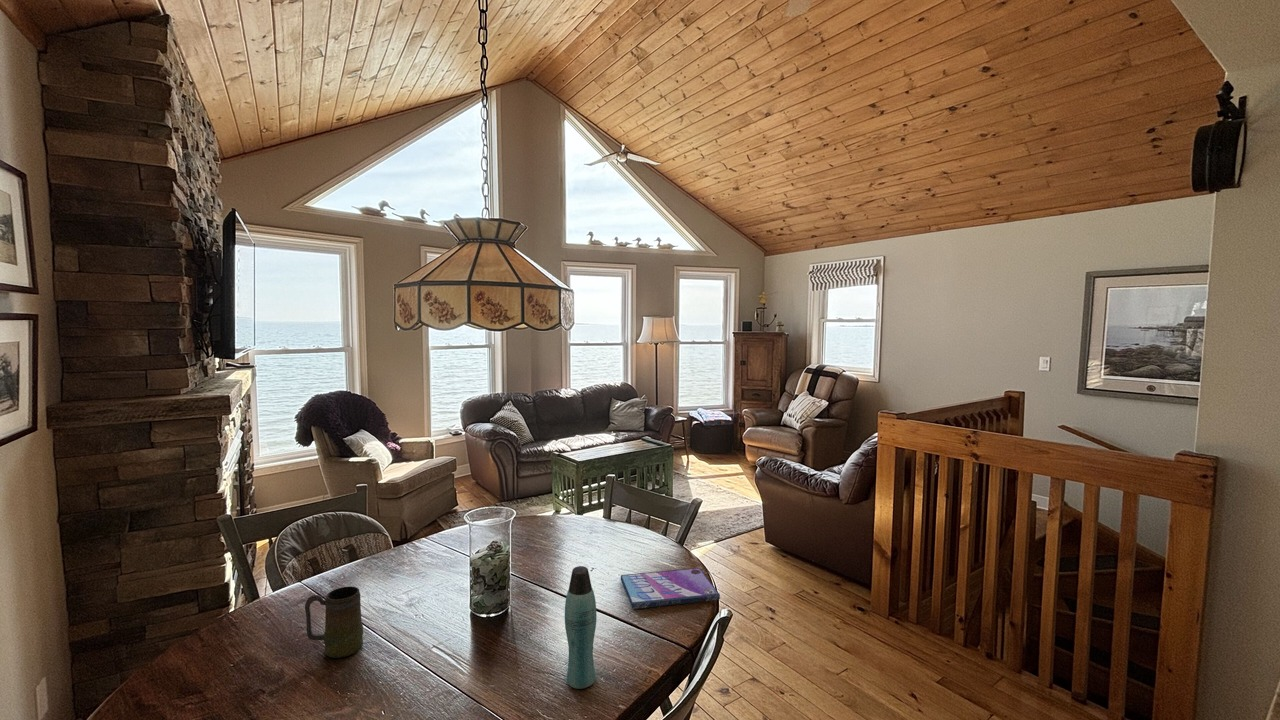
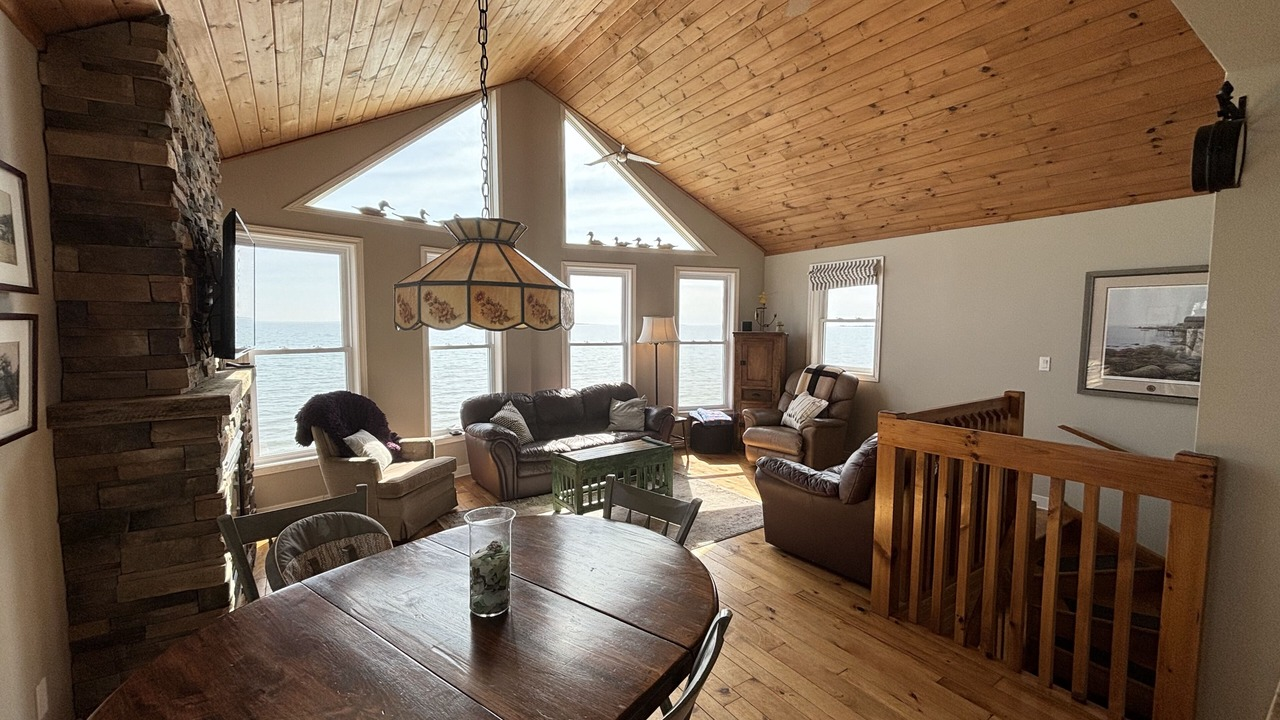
- bottle (580, 625)
- mug (334, 621)
- video game case (668, 586)
